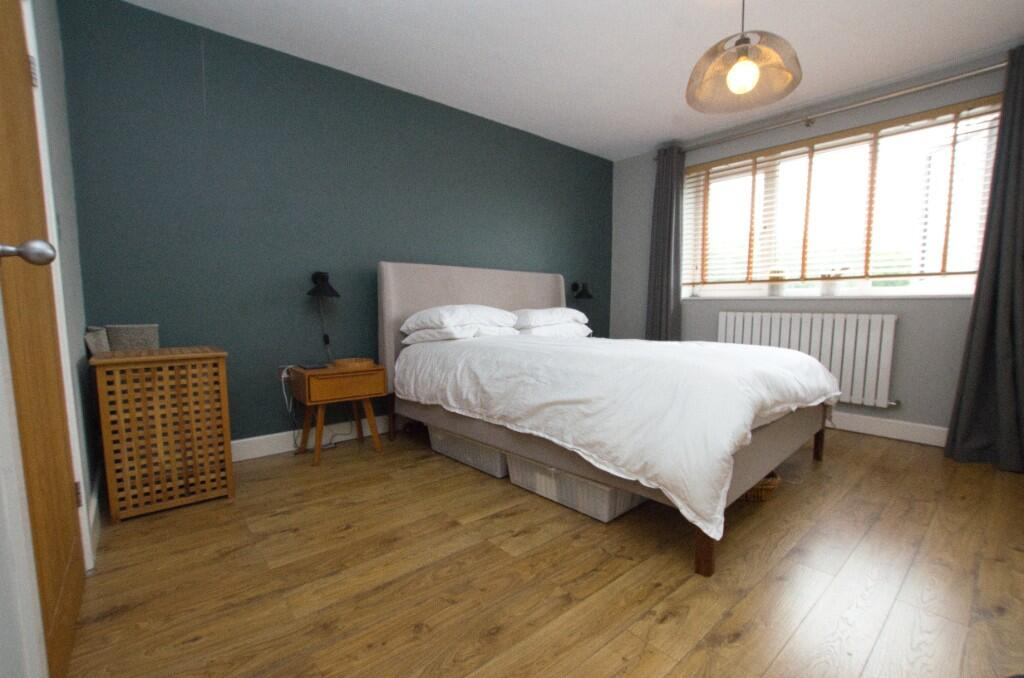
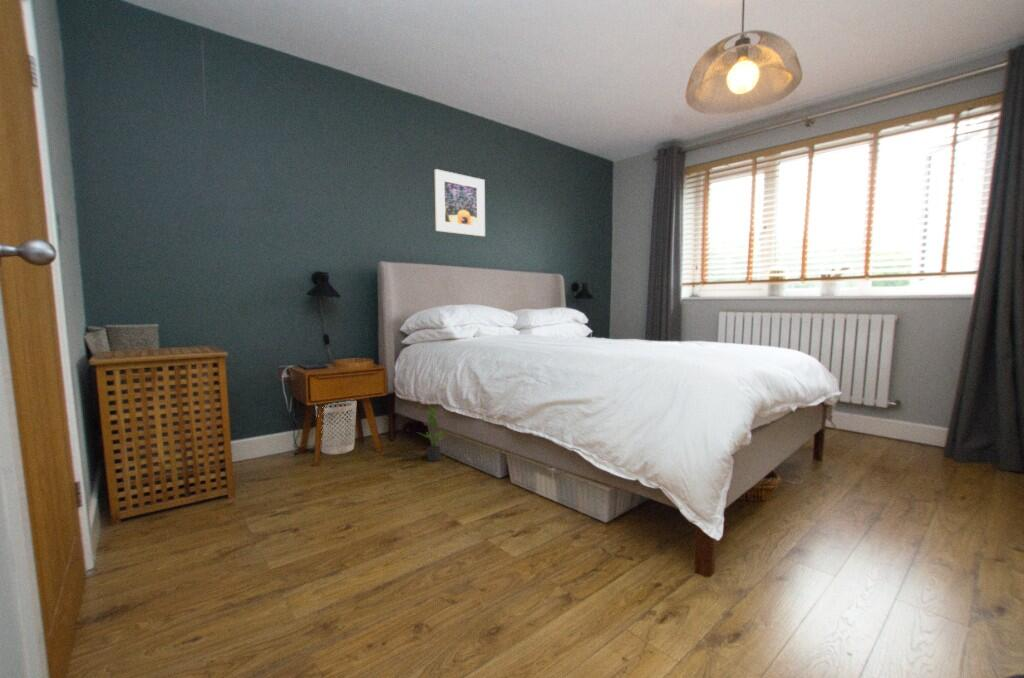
+ potted plant (429, 433)
+ wastebasket (337, 426)
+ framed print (460, 204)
